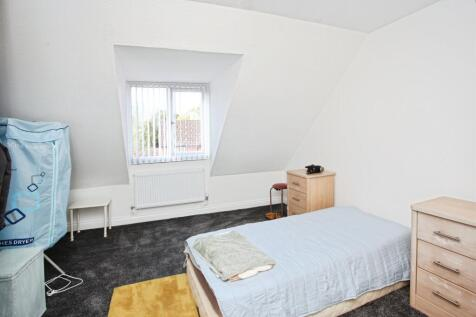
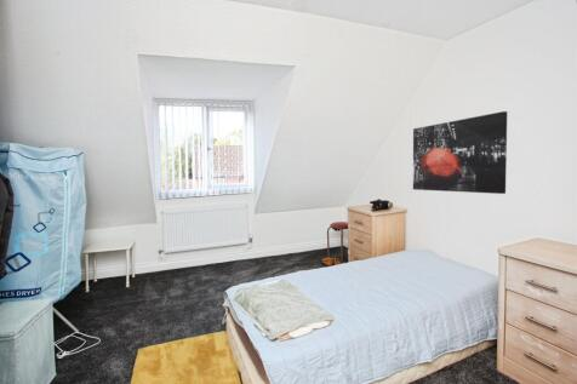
+ wall art (452, 156)
